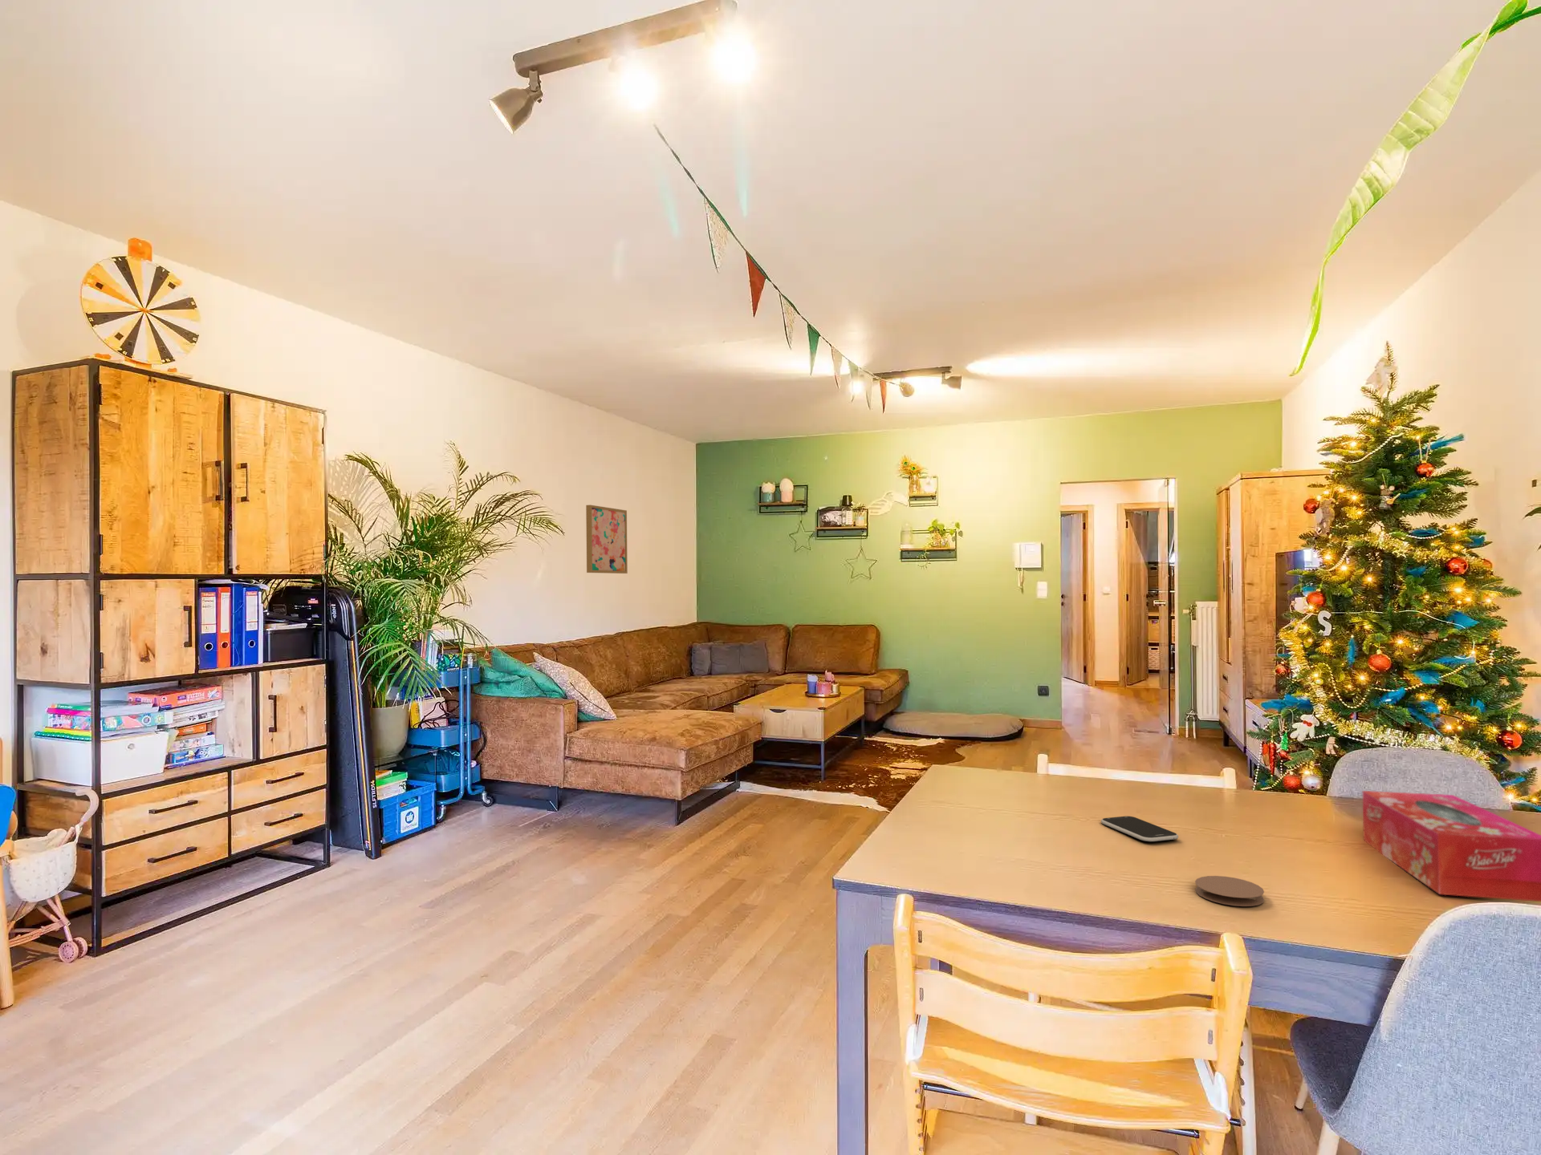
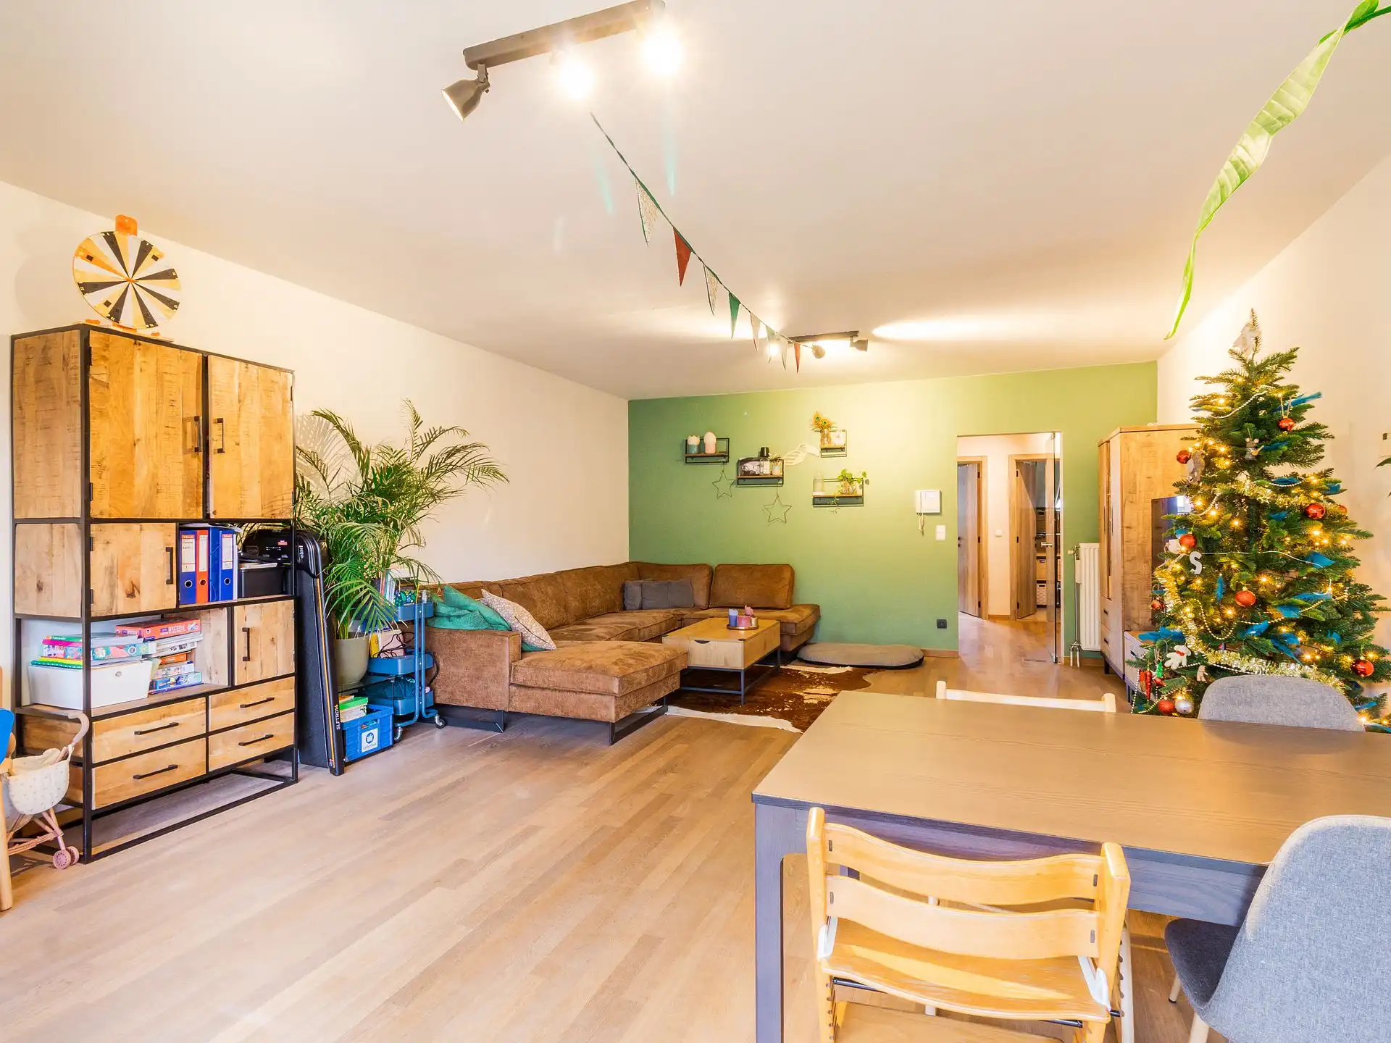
- wall art (607, 540)
- smartphone (1138, 829)
- tissue box (1446, 840)
- coaster (1229, 891)
